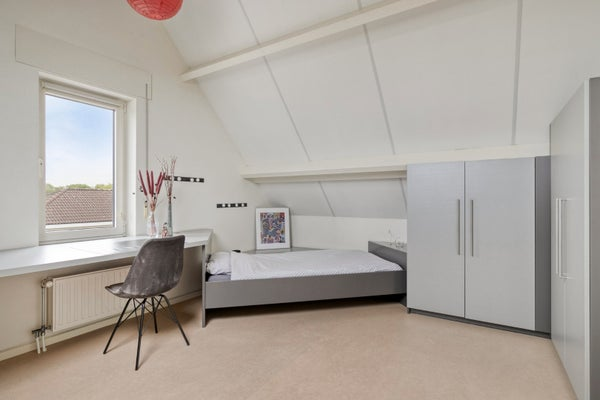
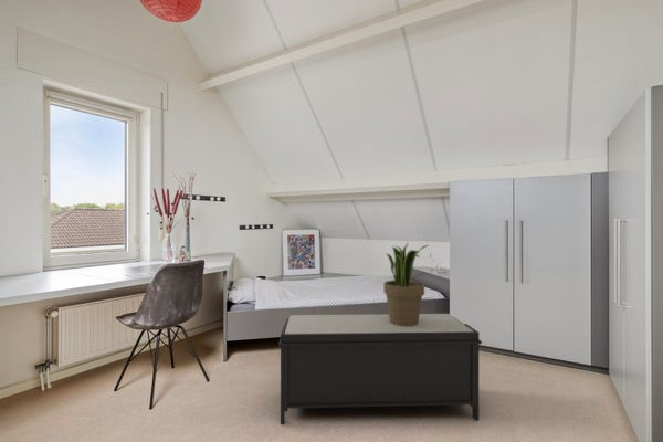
+ bench (375, 362)
+ potted plant (407, 281)
